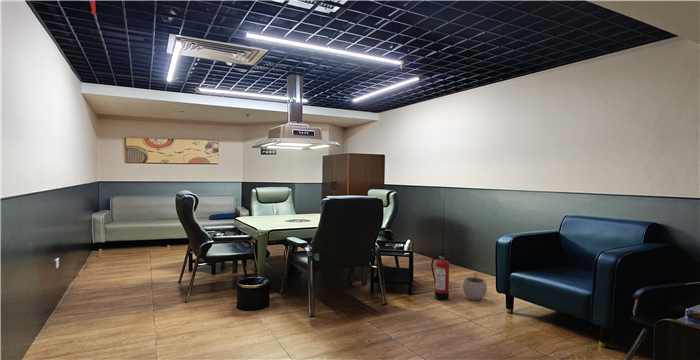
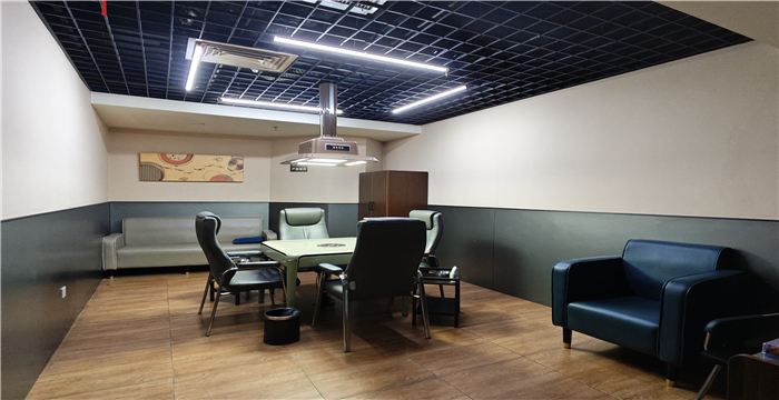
- plant pot (474, 285)
- fire extinguisher (440, 274)
